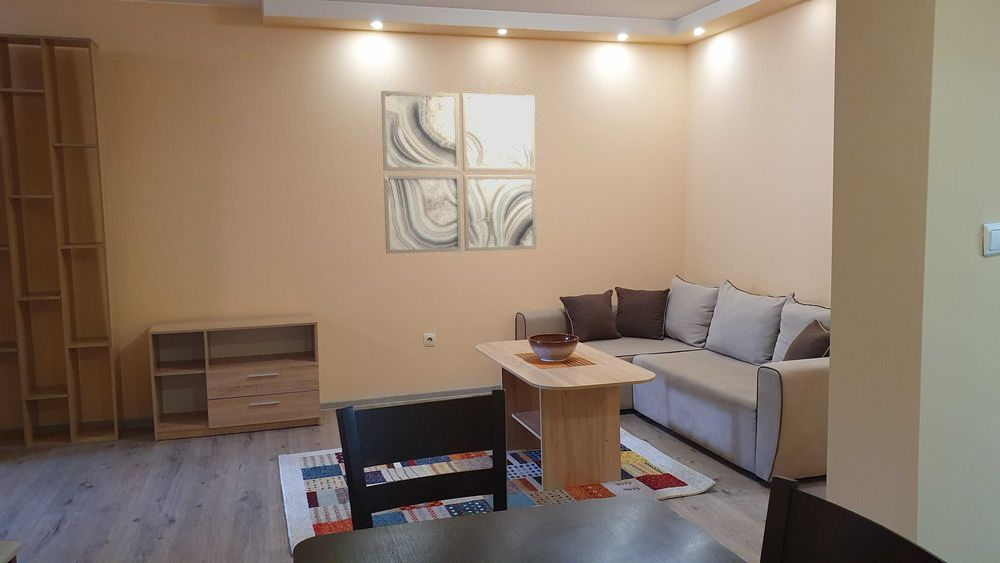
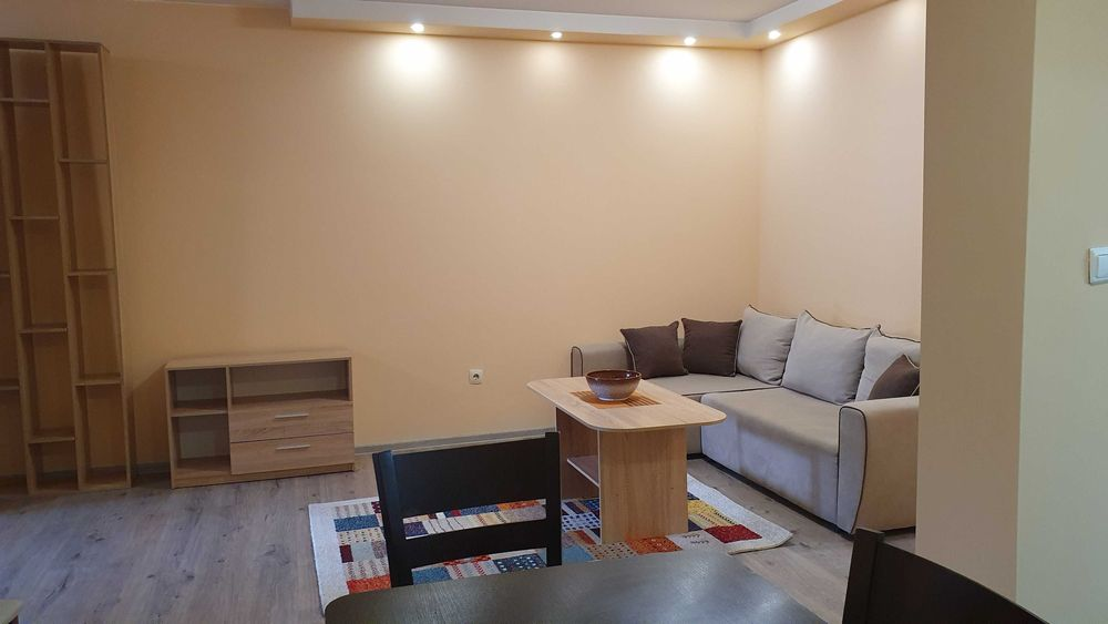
- wall art (463, 170)
